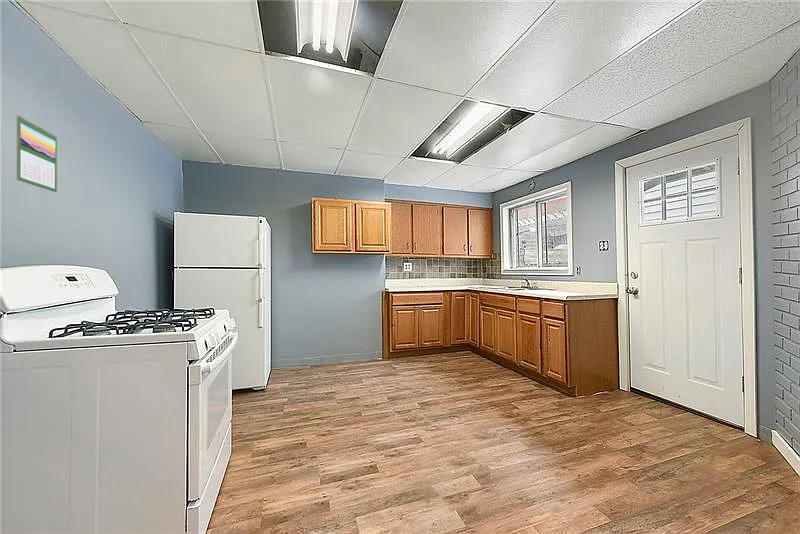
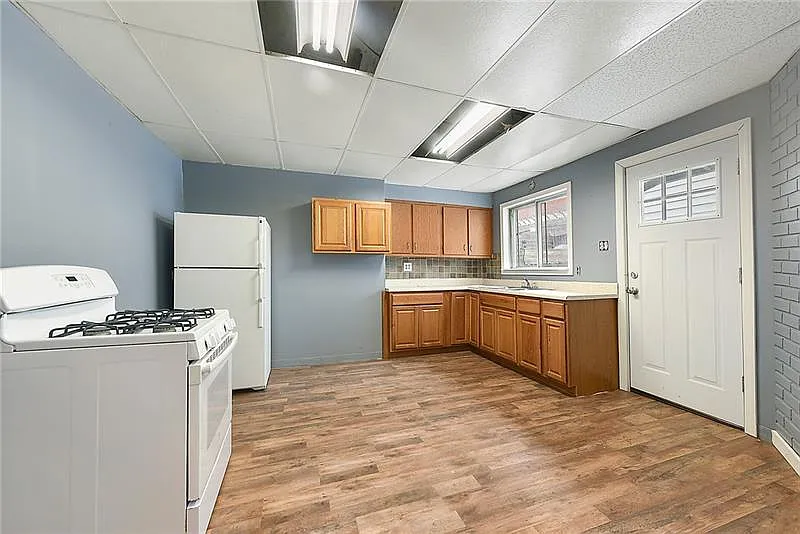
- calendar (38, 155)
